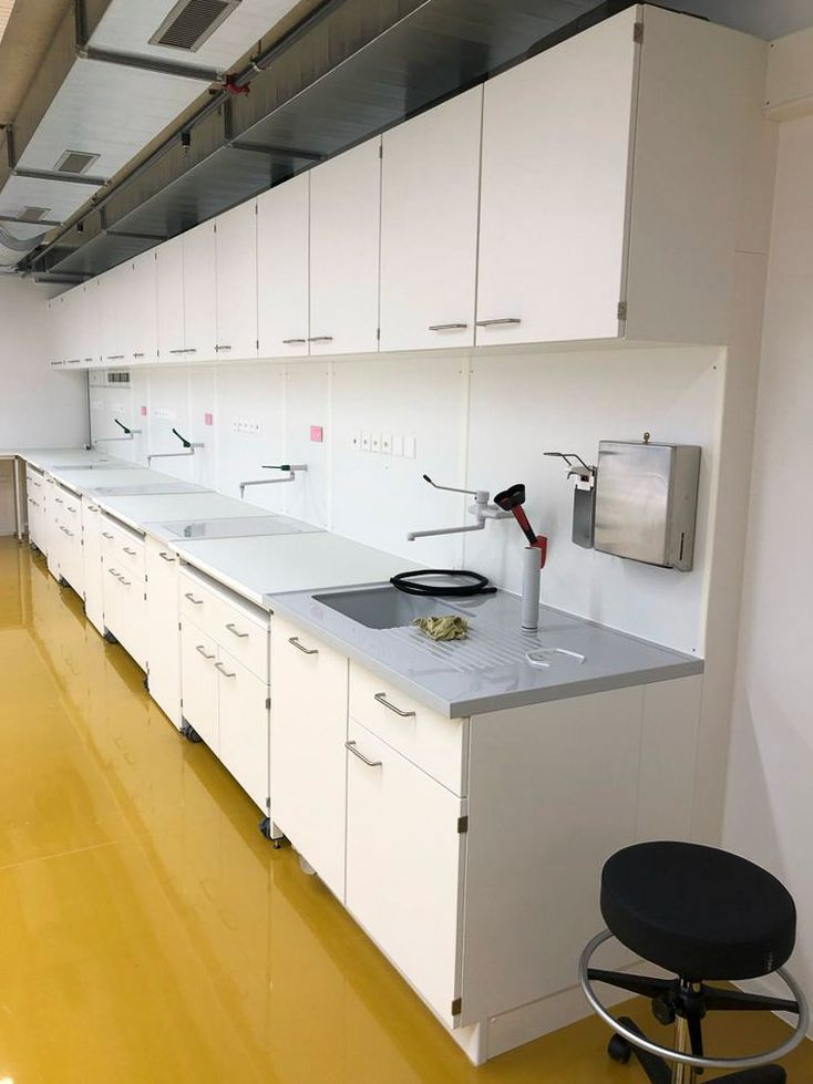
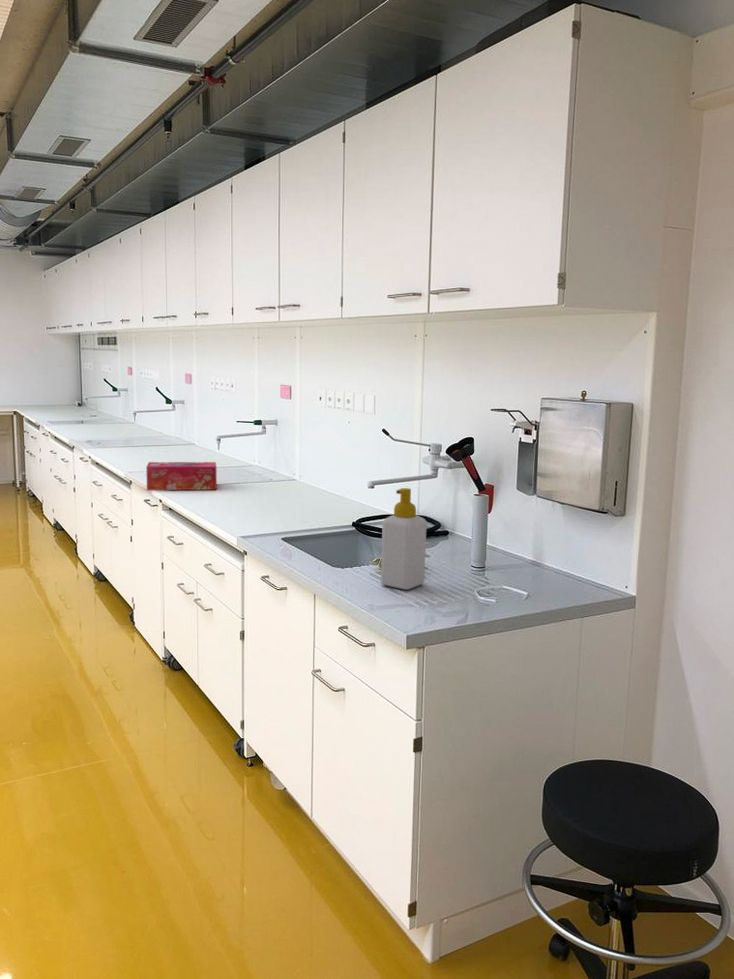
+ soap bottle (404, 537)
+ tissue box (182, 475)
